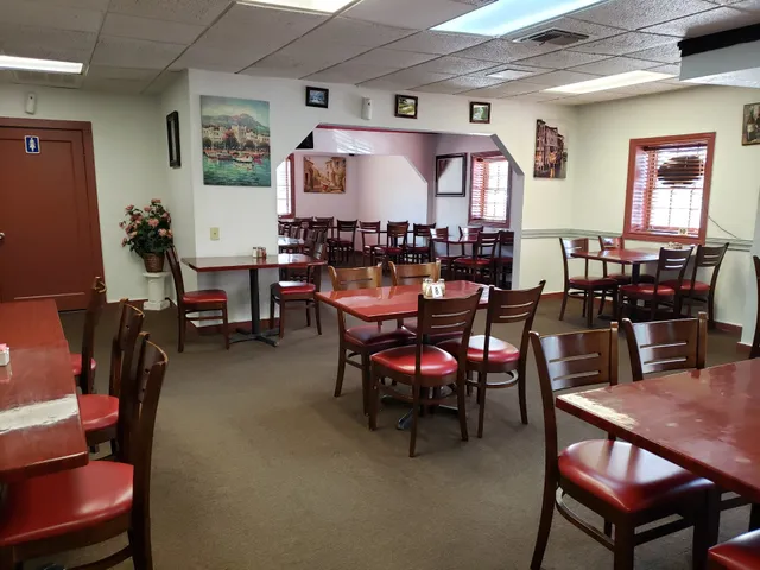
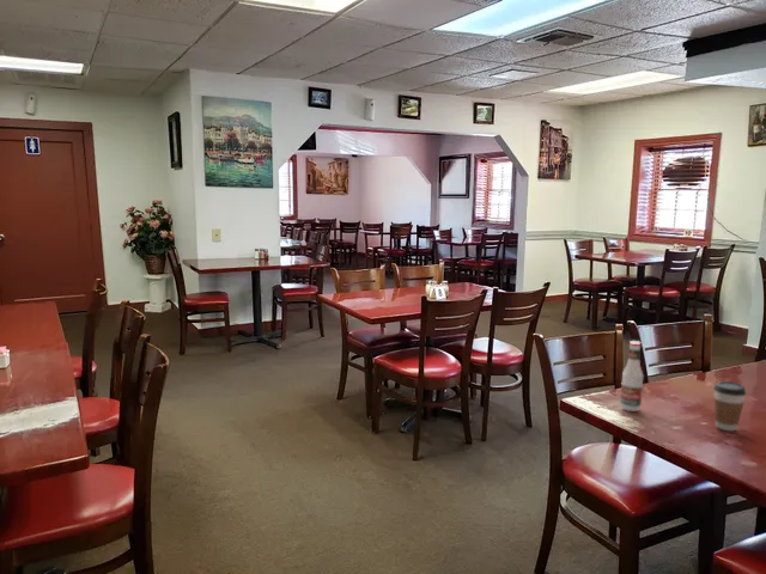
+ tabasco sauce (632, 375)
+ coffee cup (728, 405)
